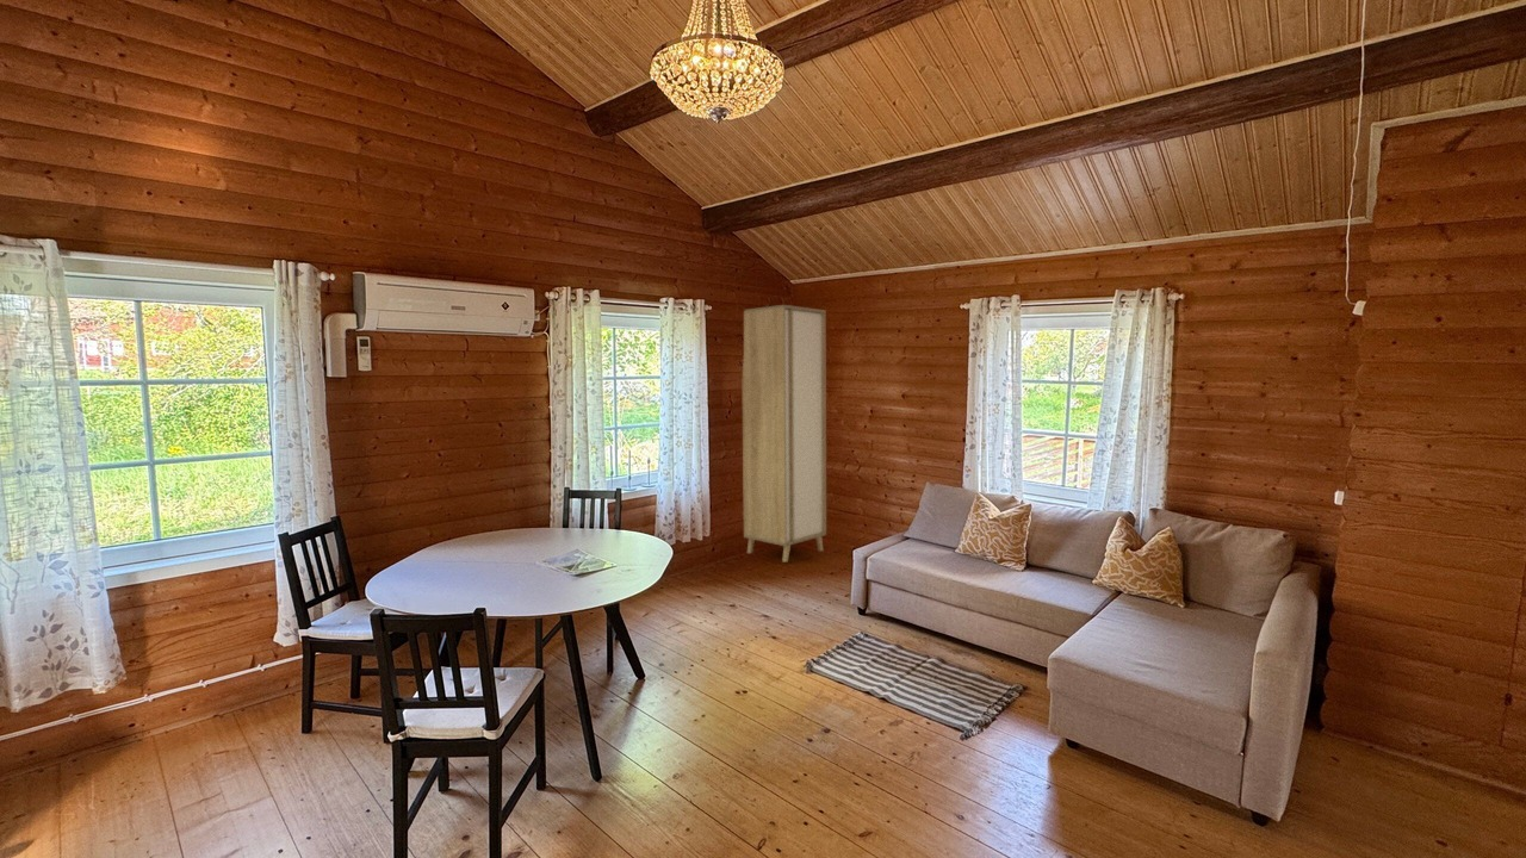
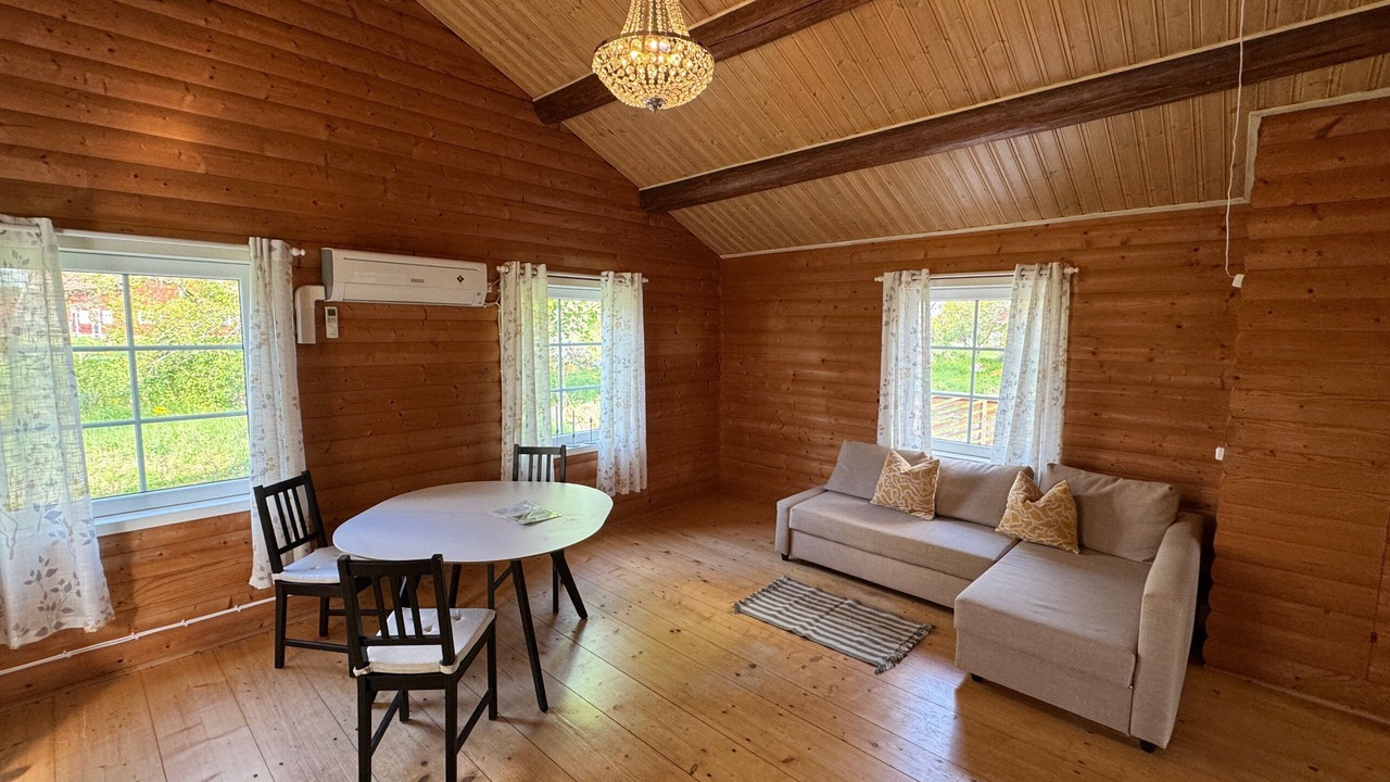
- cabinet (784, 431)
